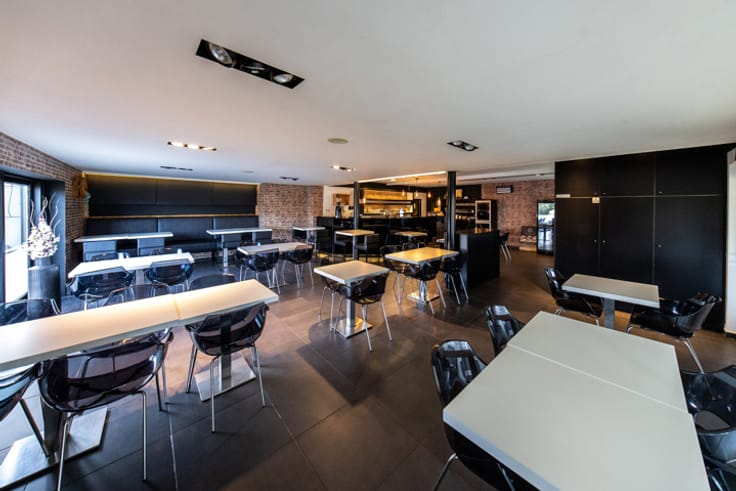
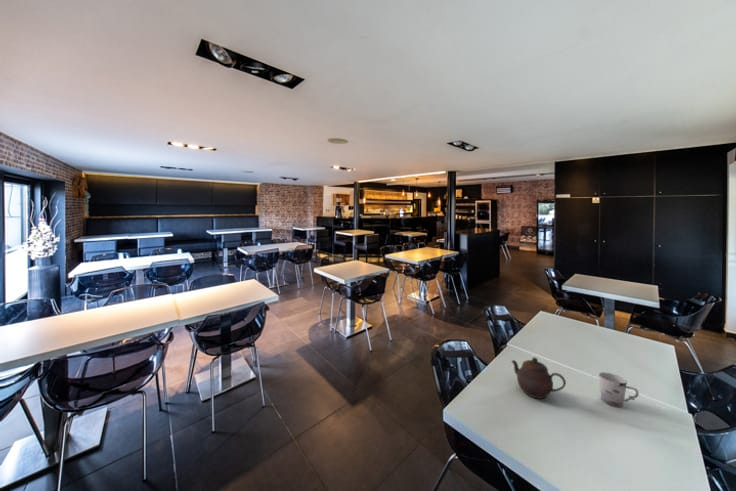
+ cup (617, 391)
+ teapot (536, 376)
